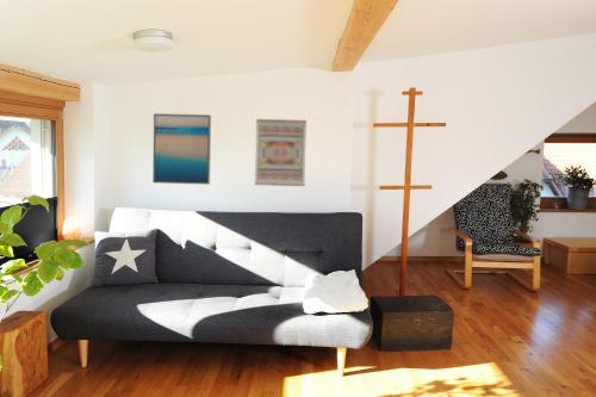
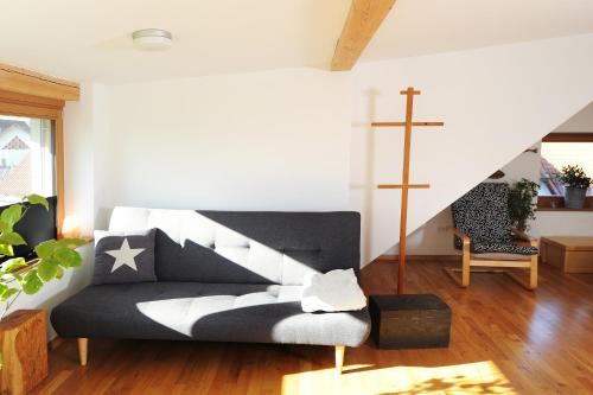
- wall art (280, 153)
- wall art (181, 149)
